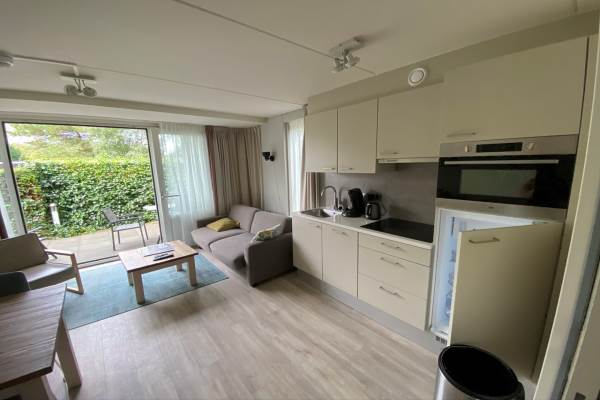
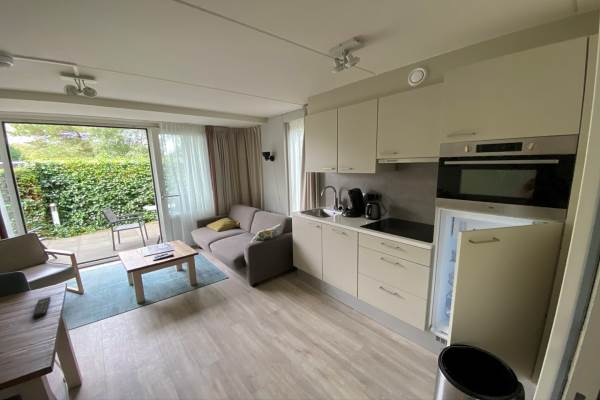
+ remote control (42, 307)
